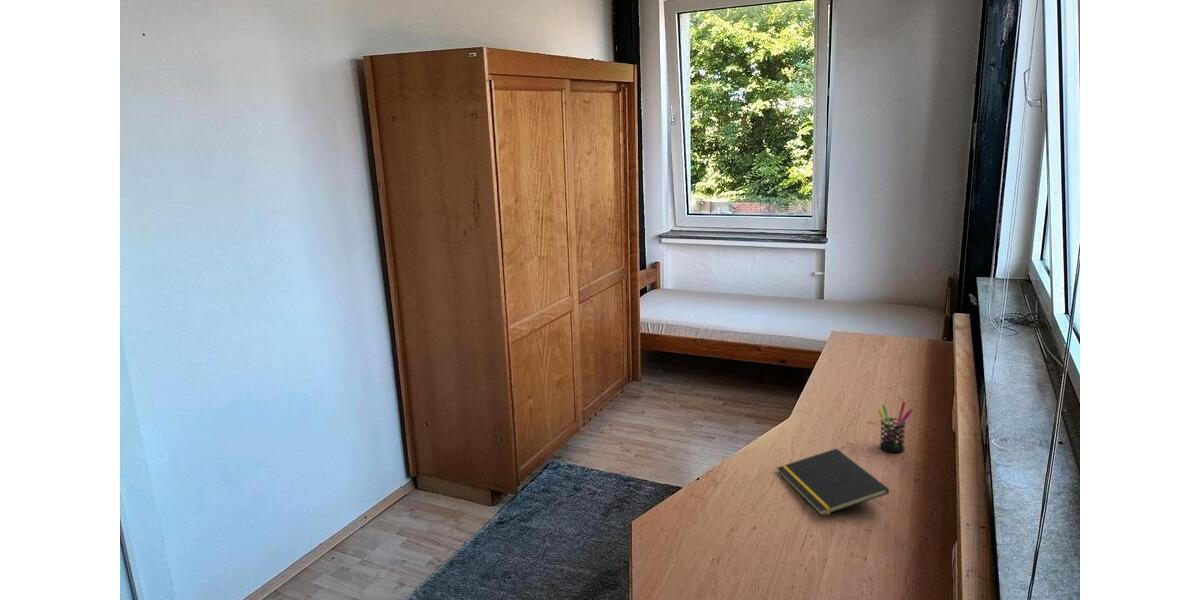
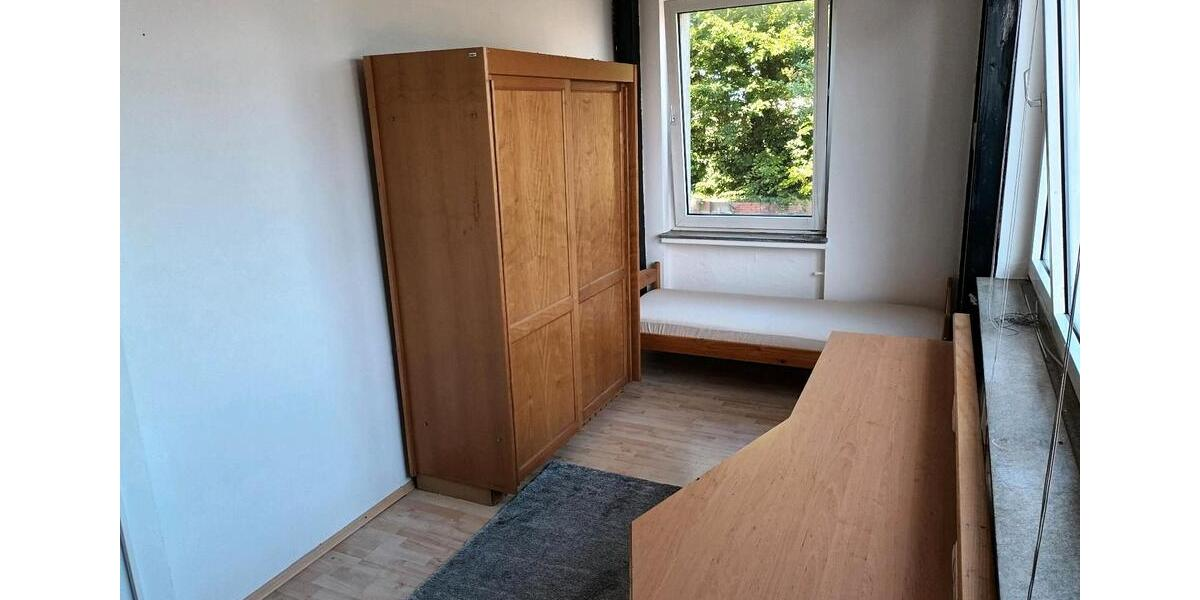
- pen holder (892, 424)
- notepad (829, 479)
